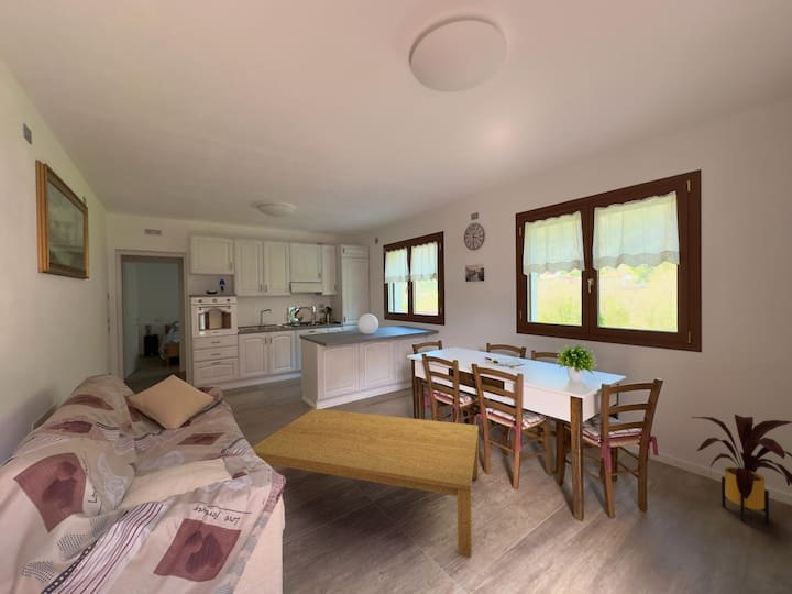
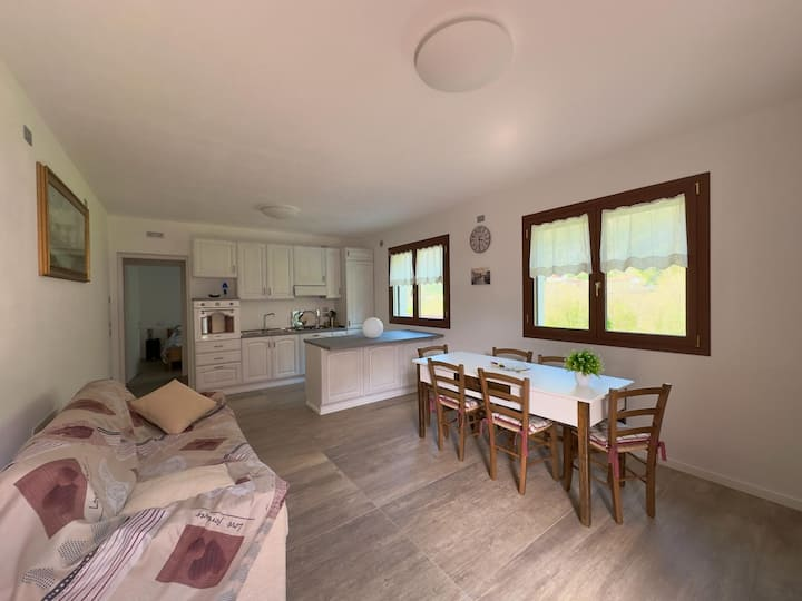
- coffee table (372, 463)
- house plant (741, 463)
